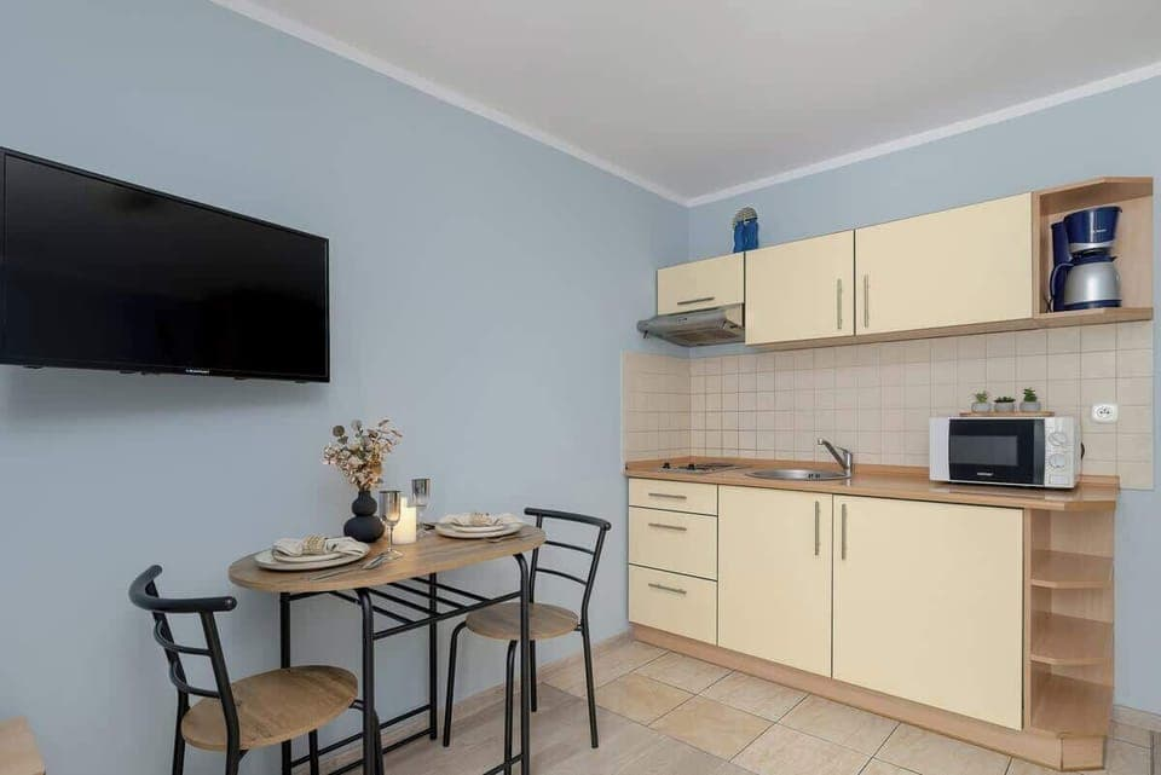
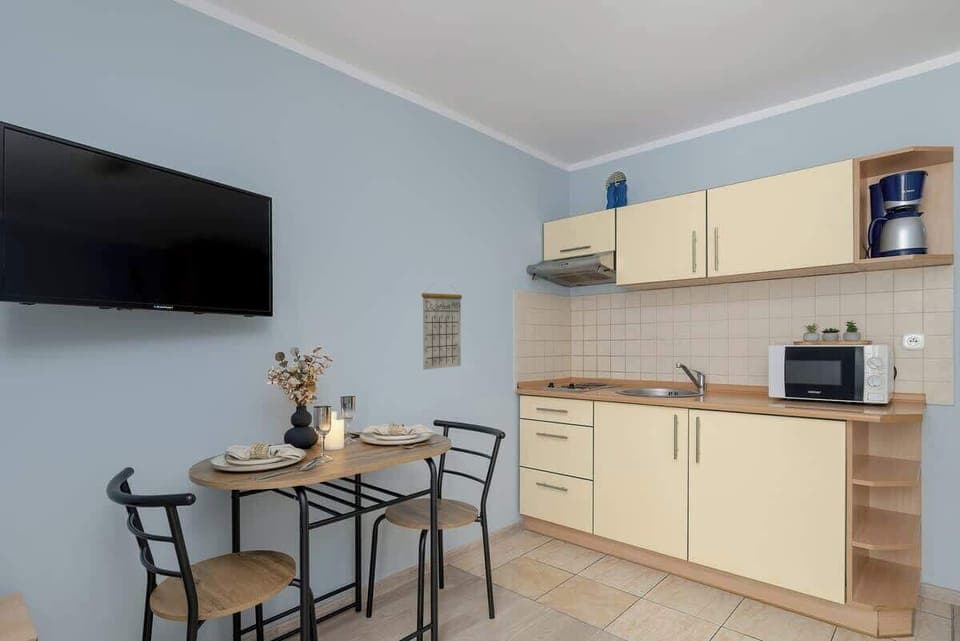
+ calendar (442, 322)
